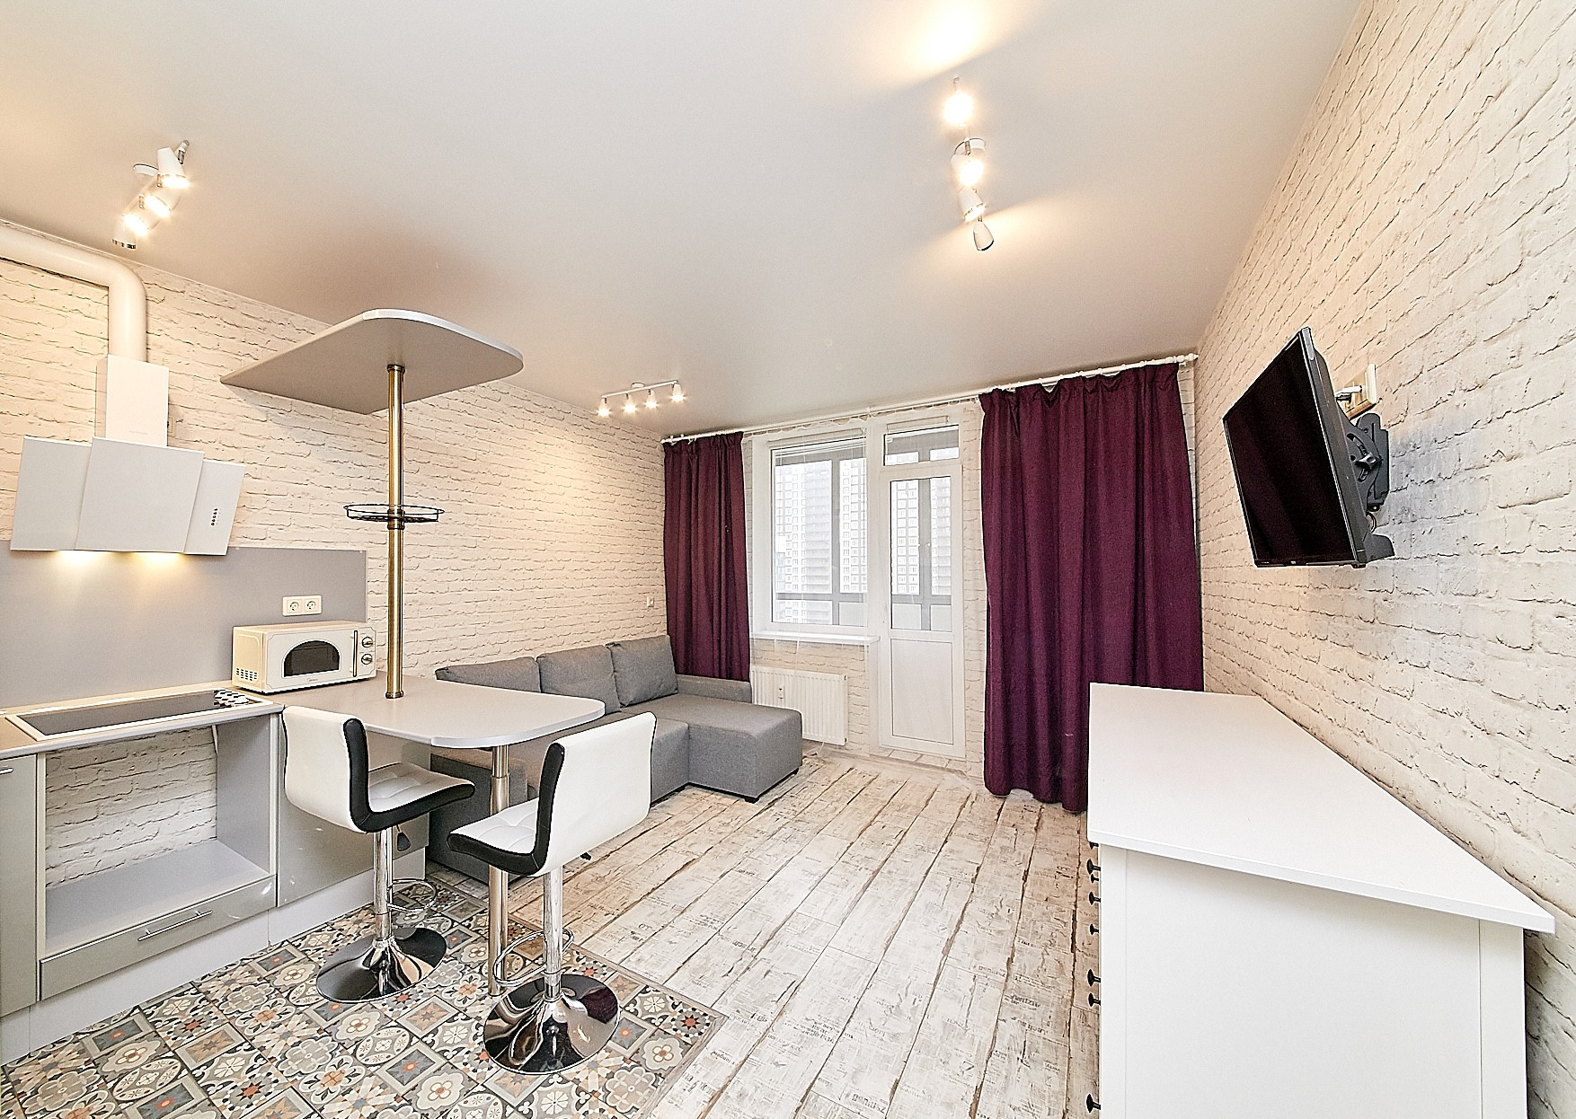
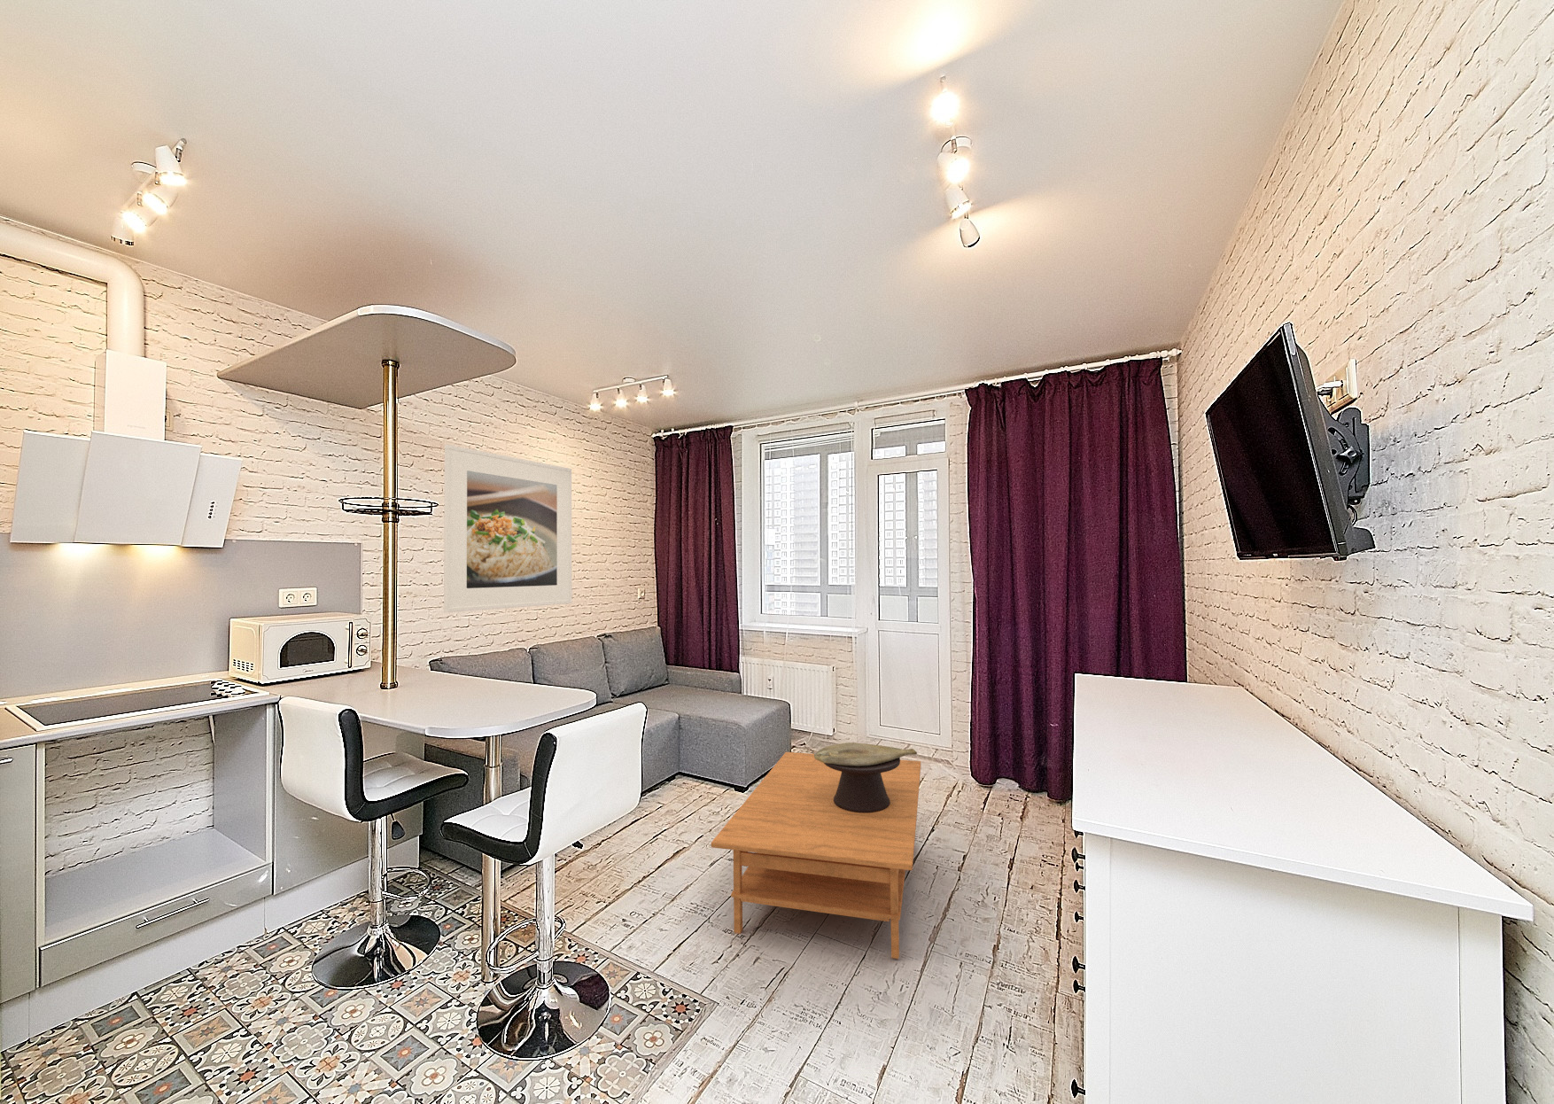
+ coffee table (834, 836)
+ decorative bowl (866, 775)
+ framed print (515, 532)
